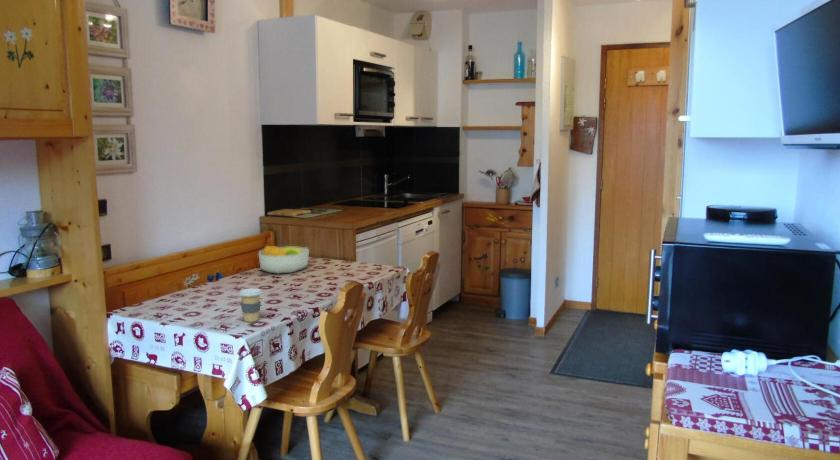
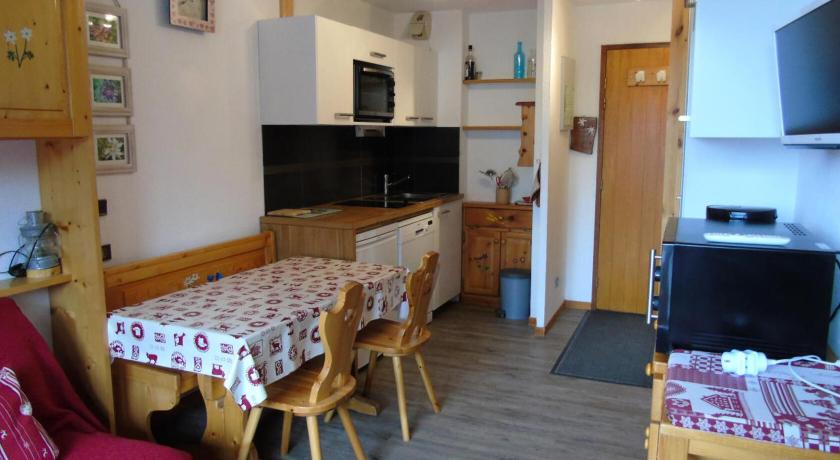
- fruit bowl (284, 256)
- coffee cup (250, 305)
